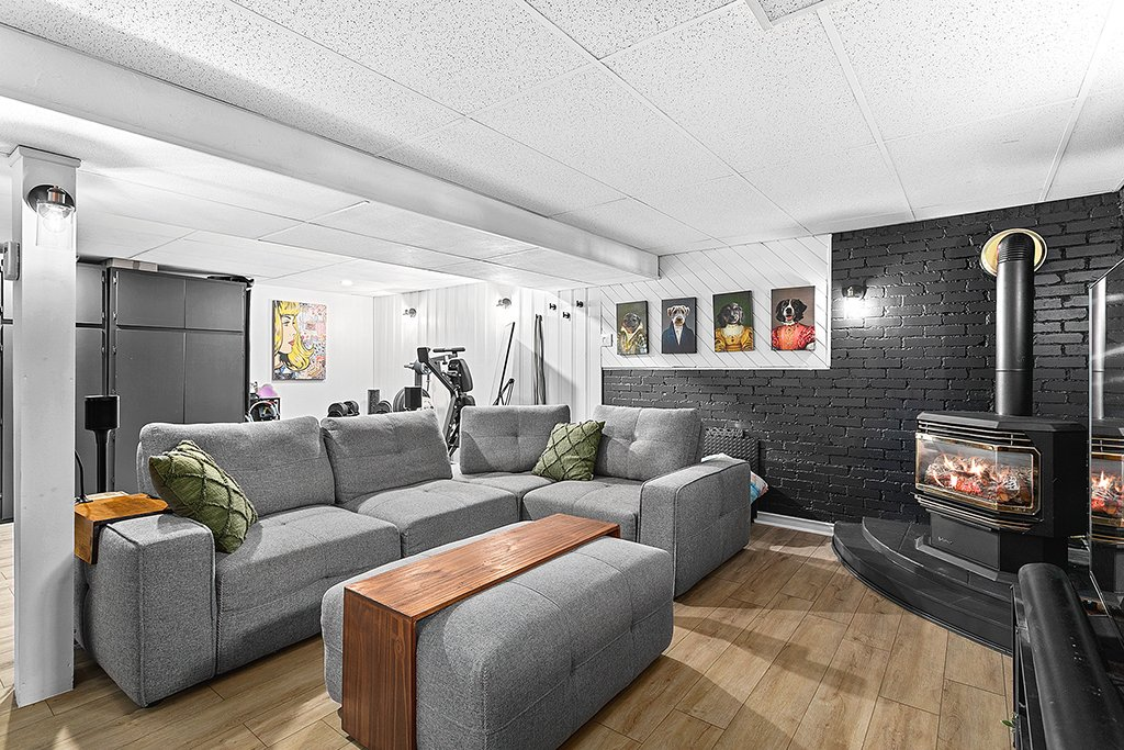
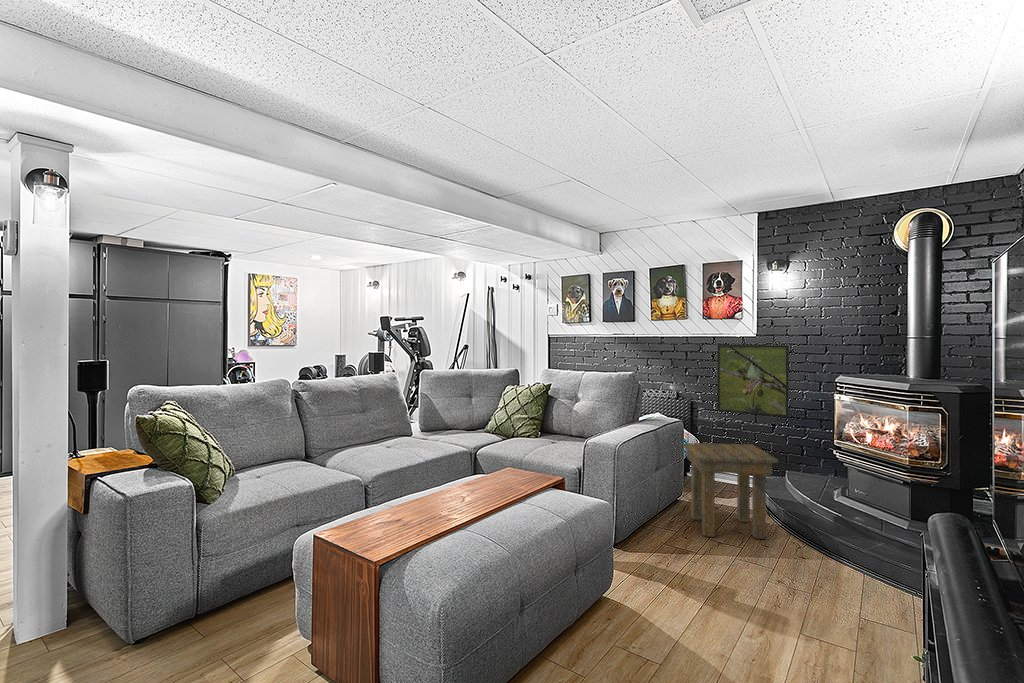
+ side table (737, 489)
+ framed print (751, 379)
